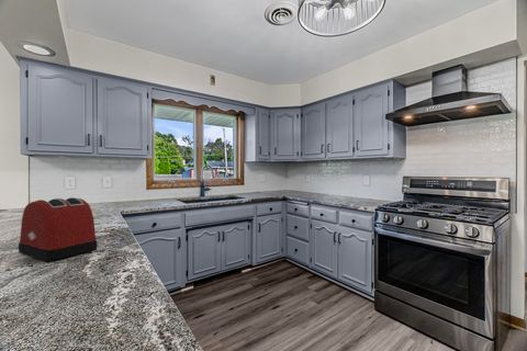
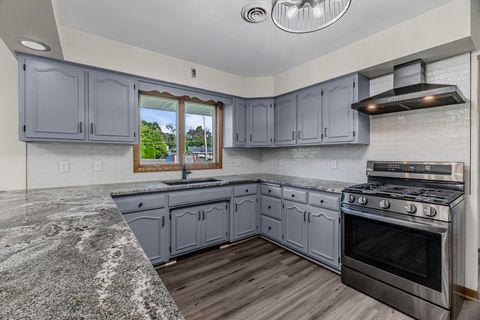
- toaster (57, 224)
